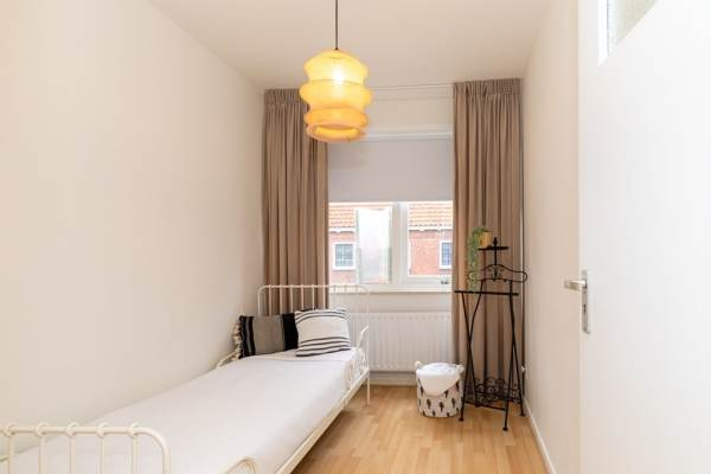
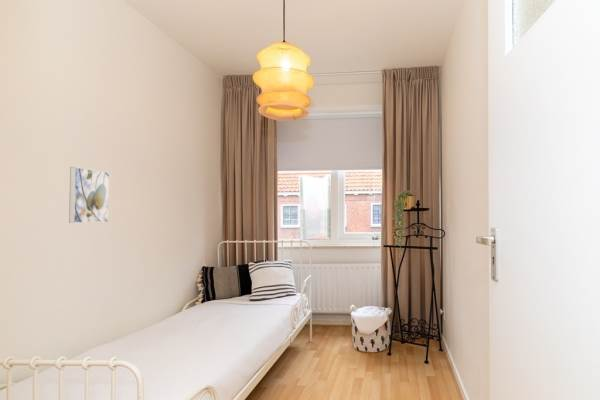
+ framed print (90, 196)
